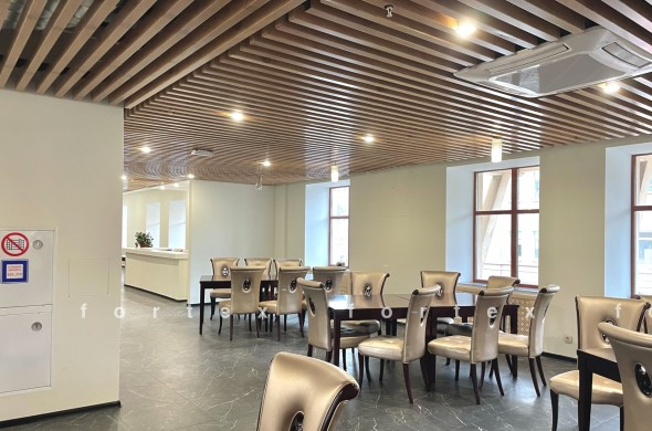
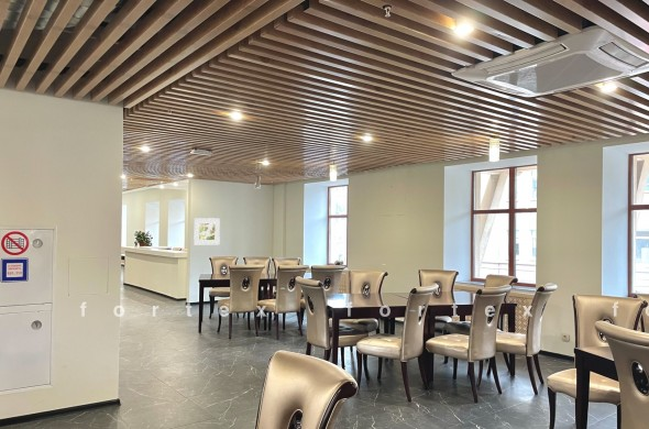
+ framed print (207, 231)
